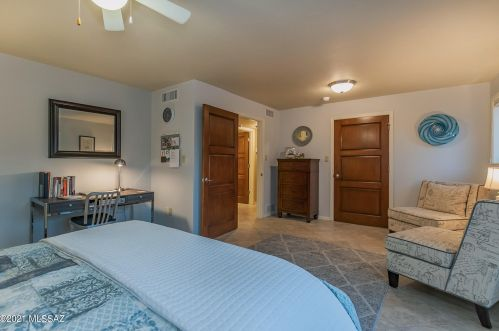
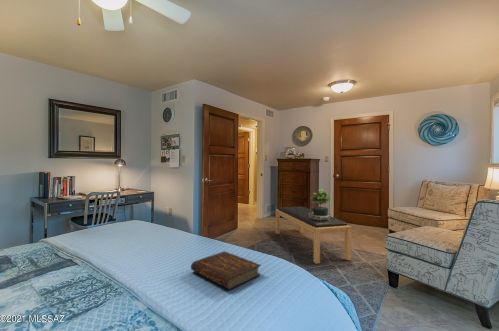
+ book (225, 268)
+ potted plant (322, 203)
+ bench (307, 228)
